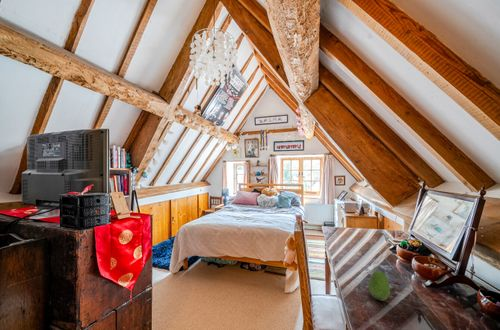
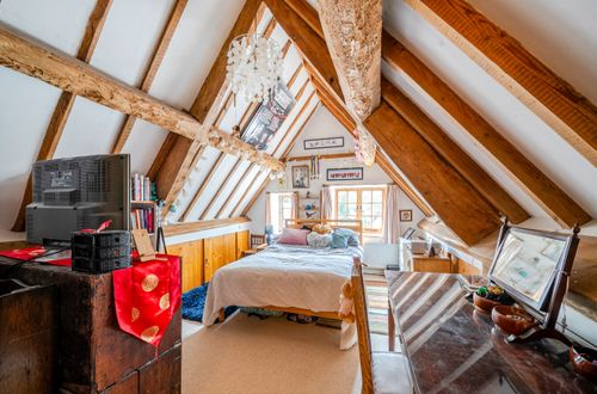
- fruit (379, 284)
